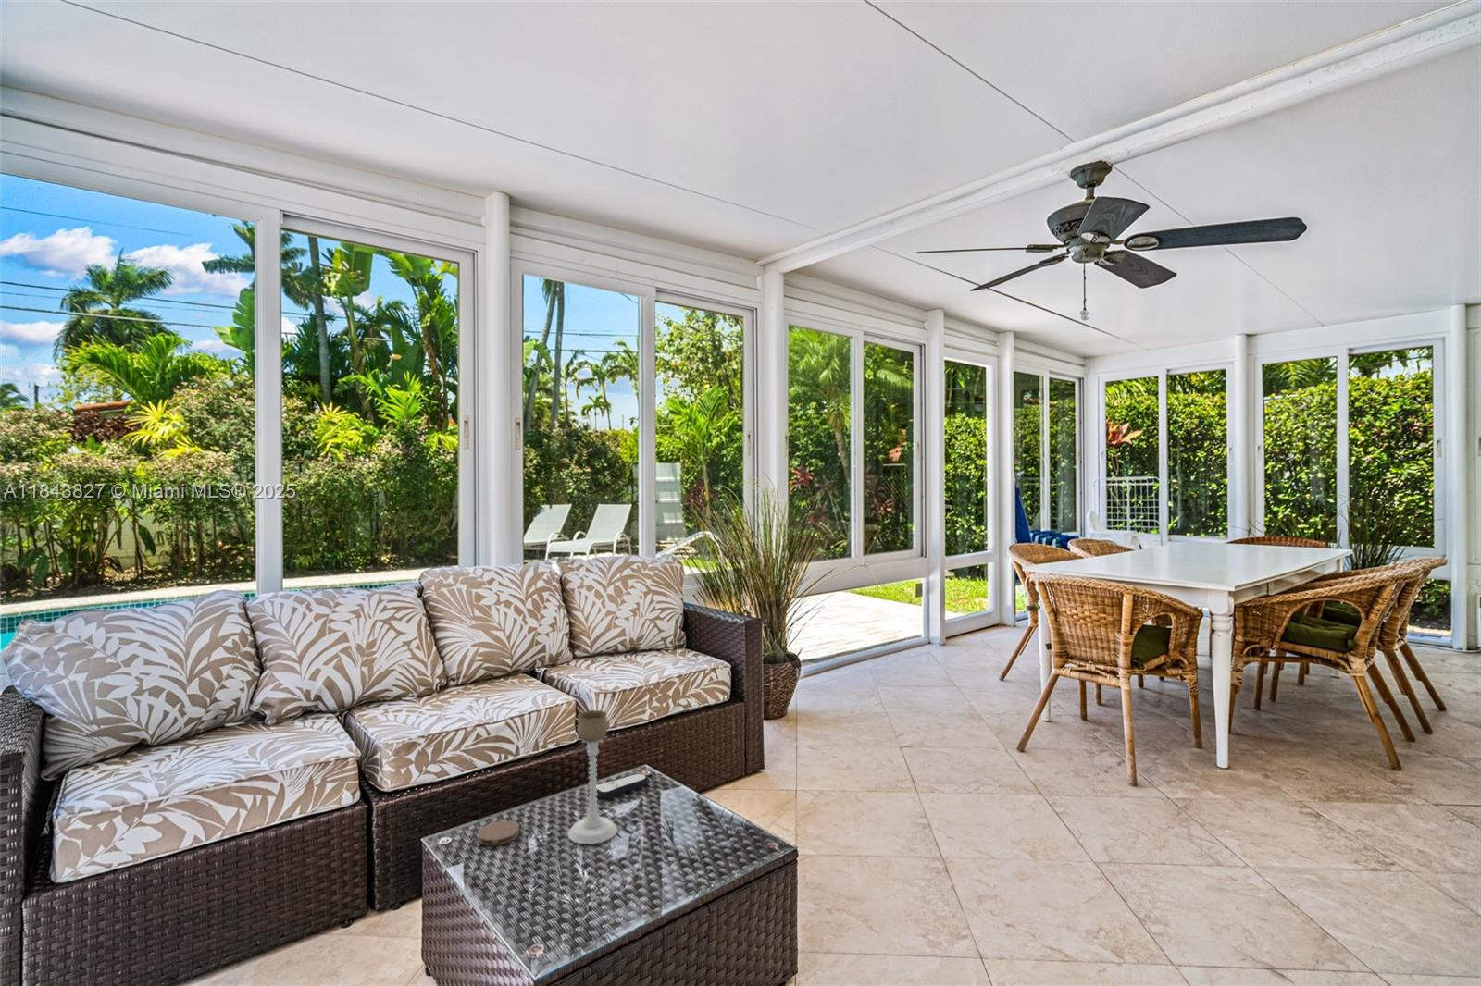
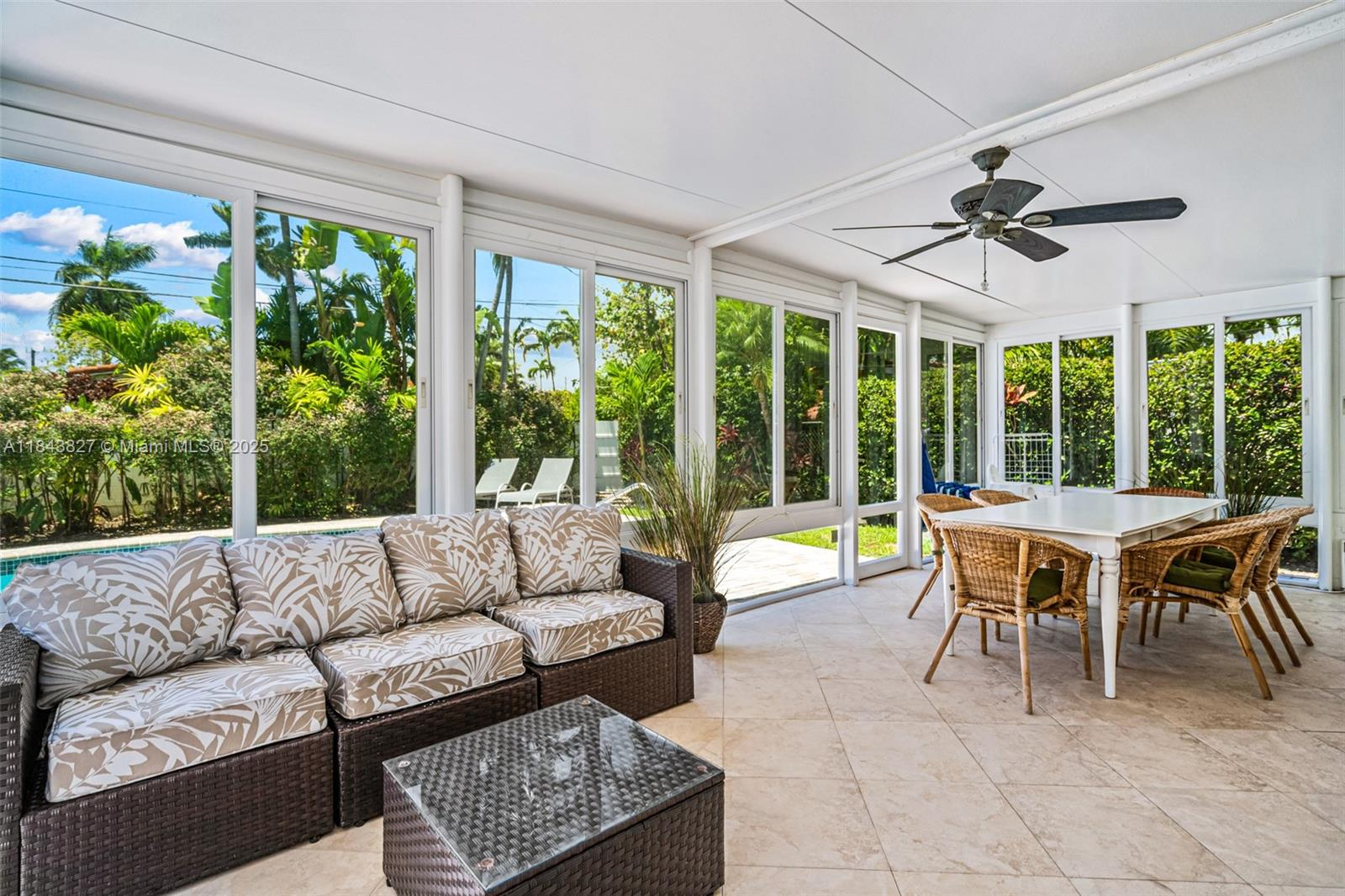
- candle holder (592, 773)
- remote control (621, 785)
- coaster (498, 832)
